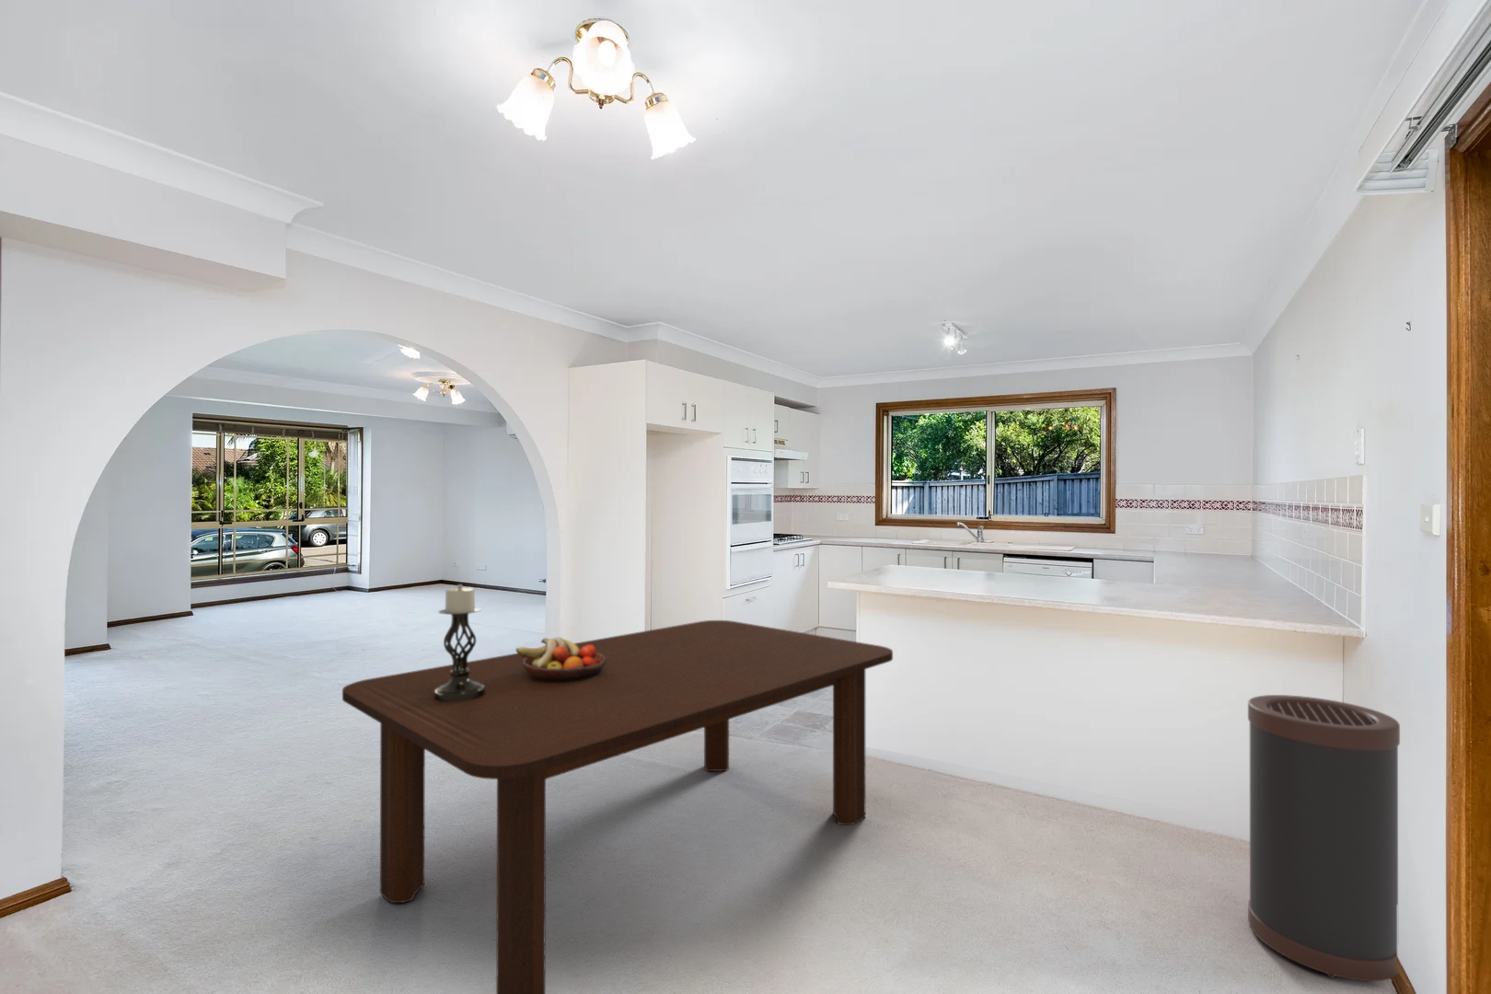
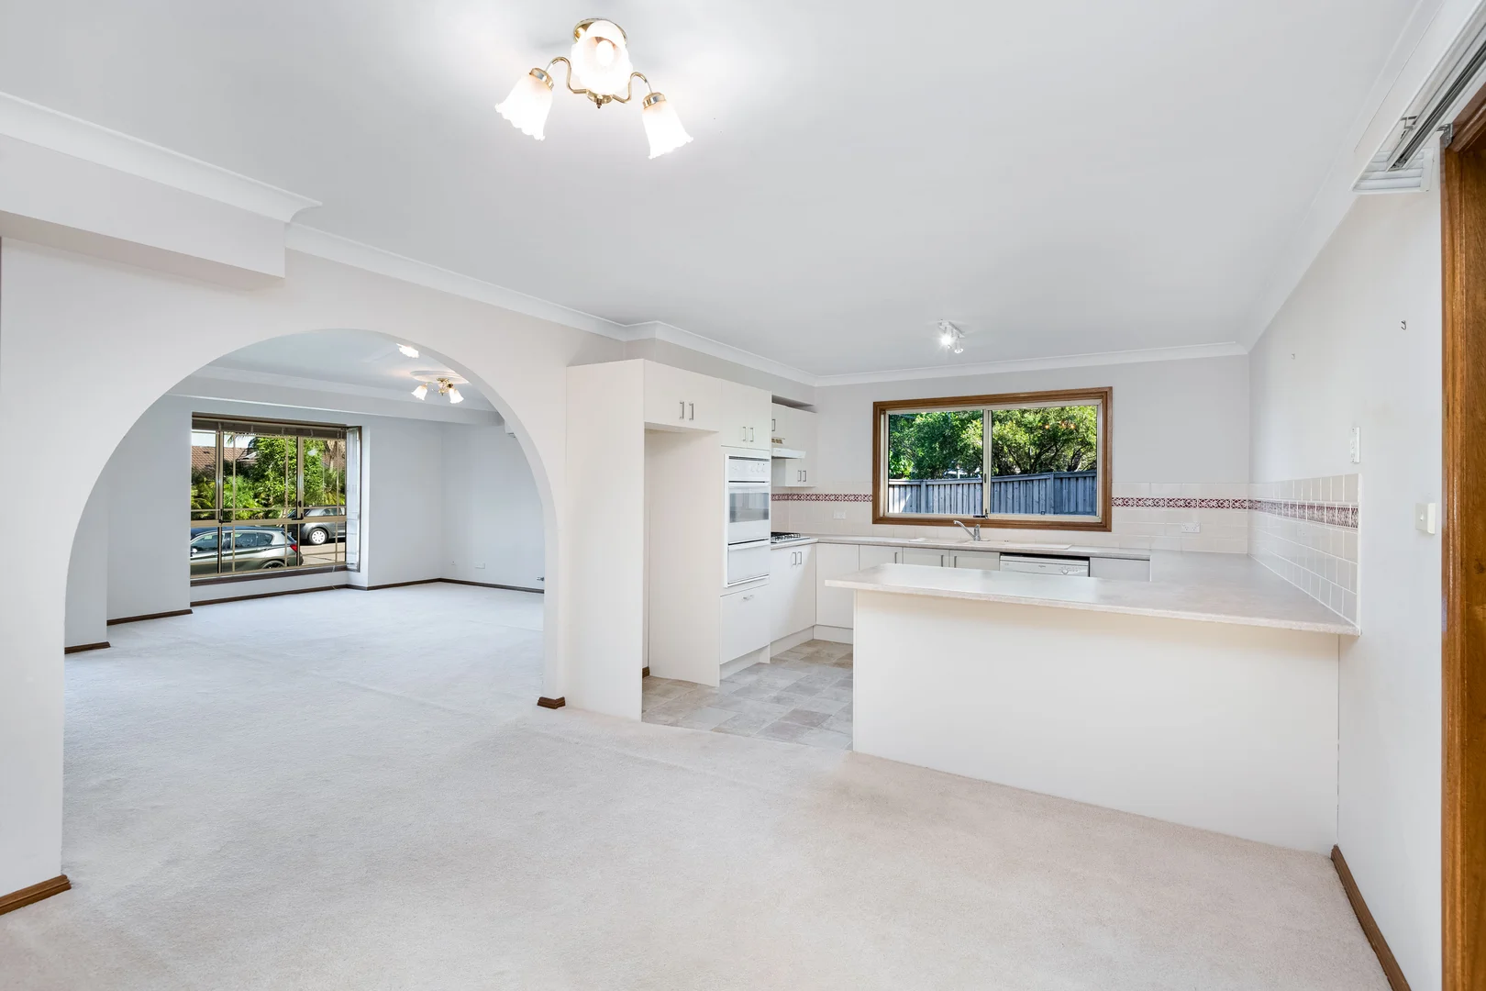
- candle holder (459, 639)
- dining table (645, 747)
- fruit bowl (565, 656)
- trash can (1320, 829)
